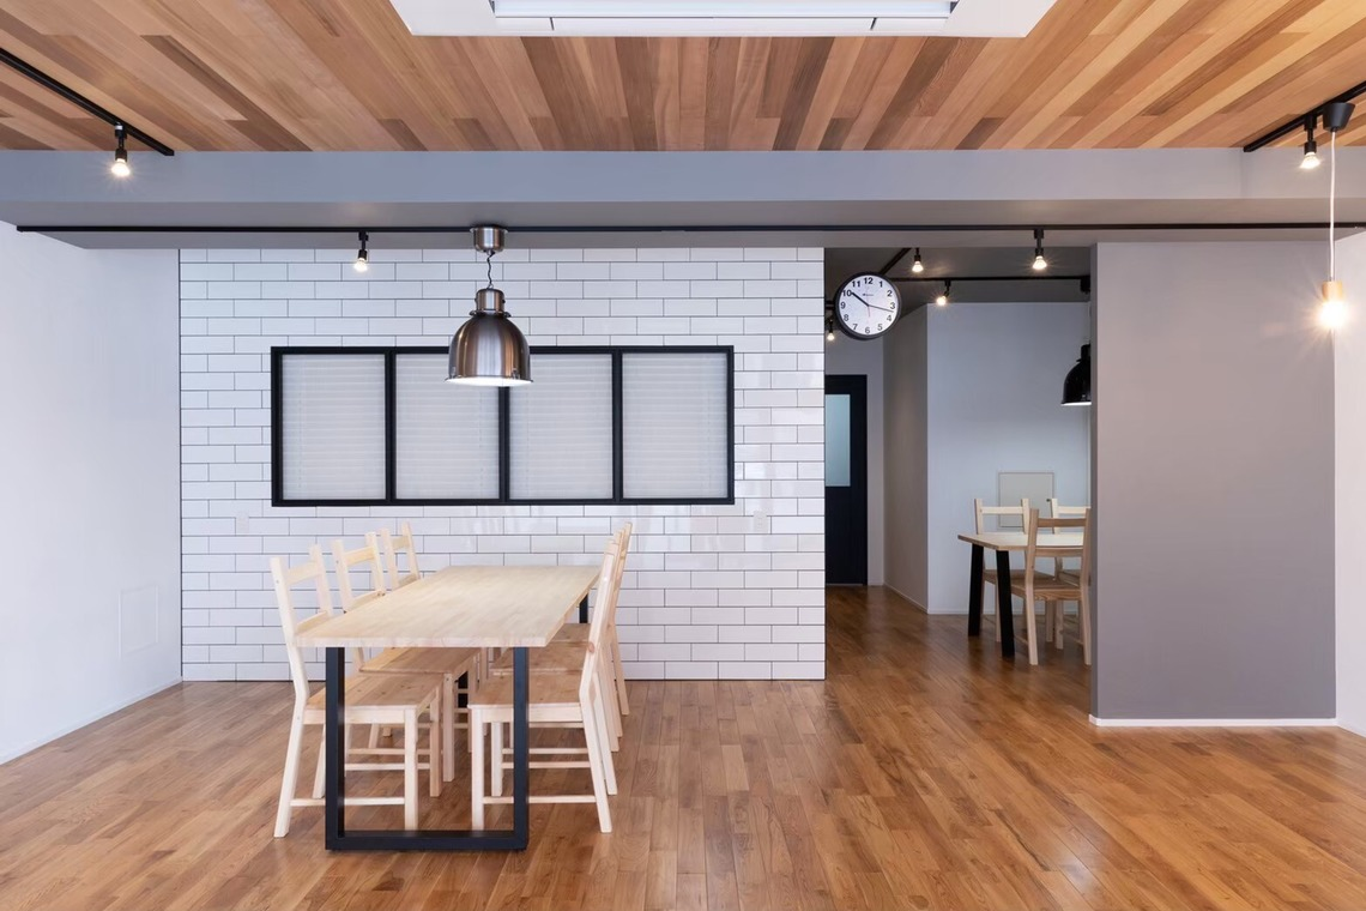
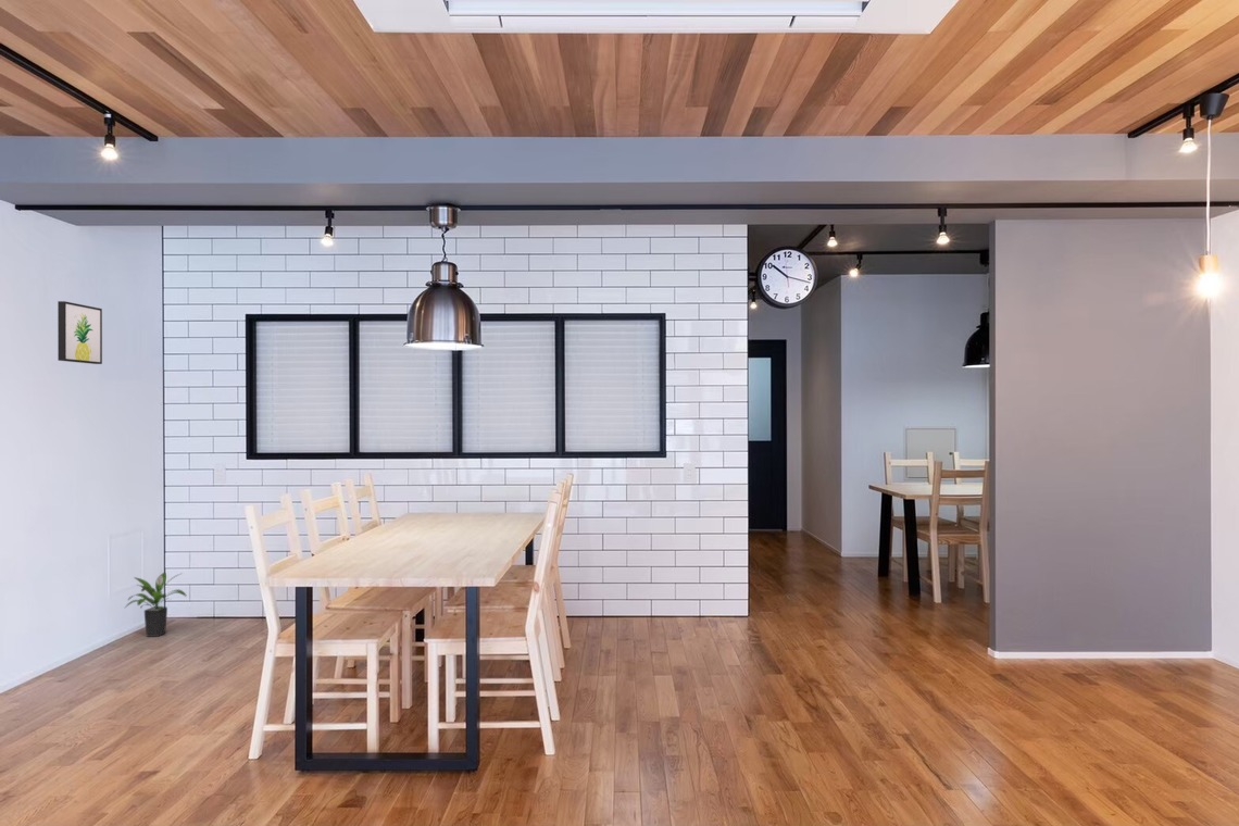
+ wall art (80, 334)
+ potted plant (155, 604)
